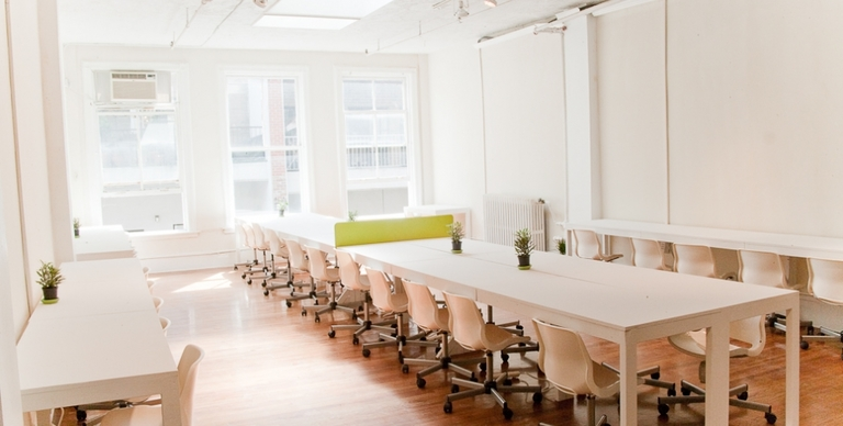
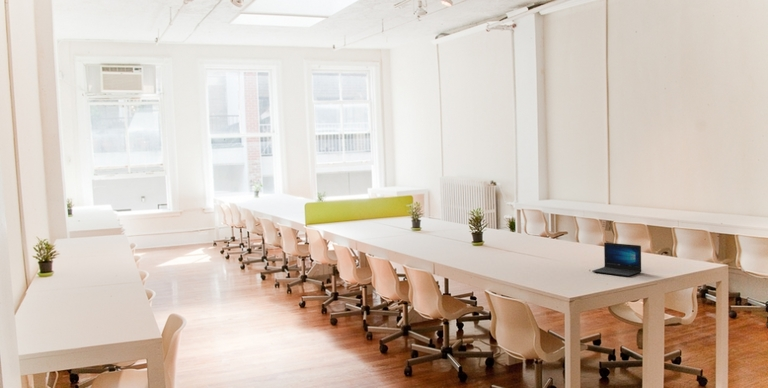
+ laptop (616, 258)
